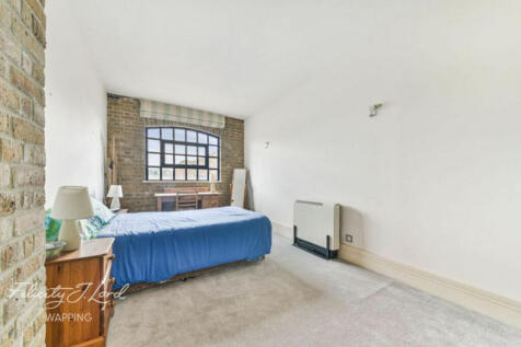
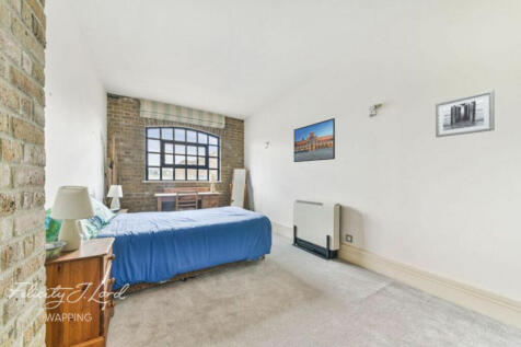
+ wall art (462, 115)
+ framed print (312, 142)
